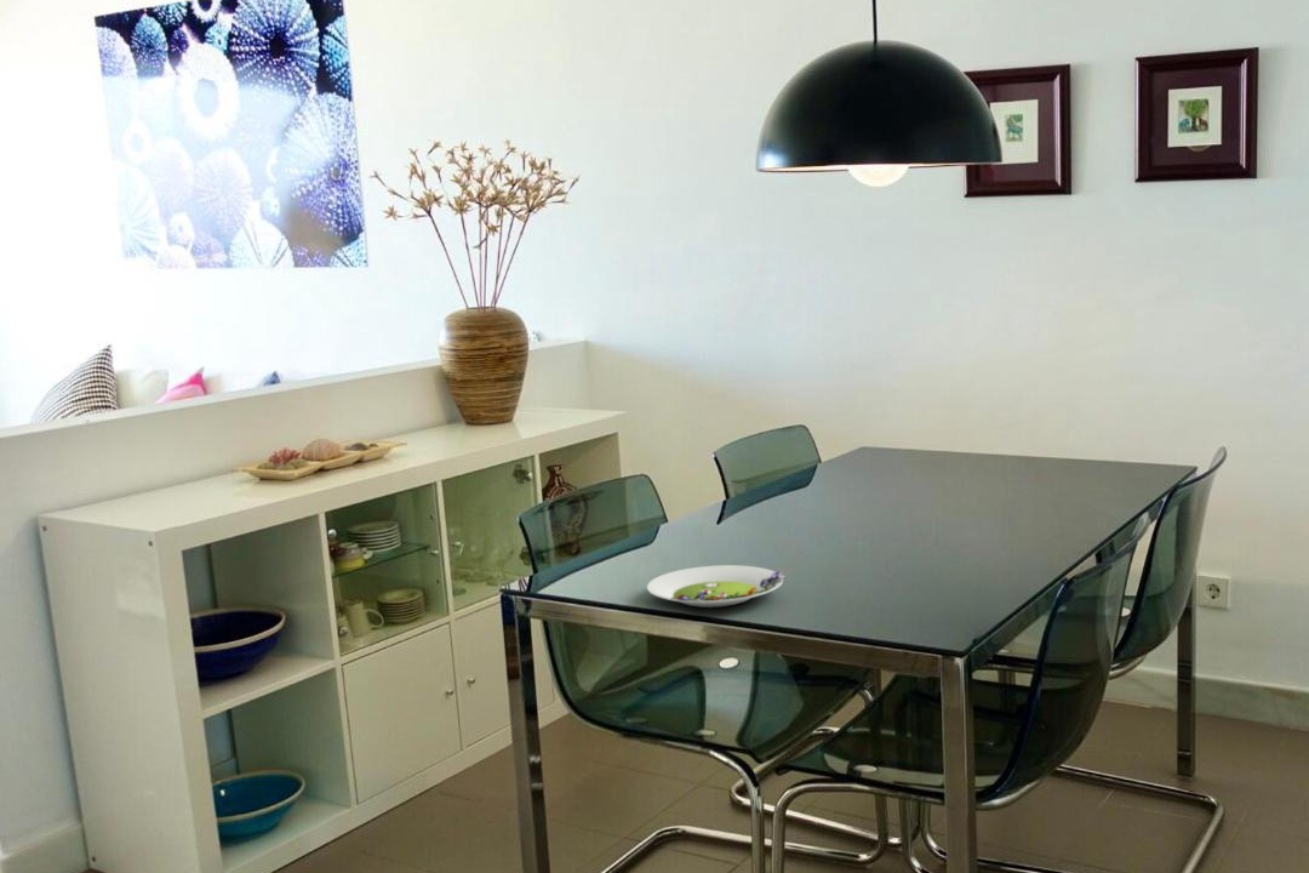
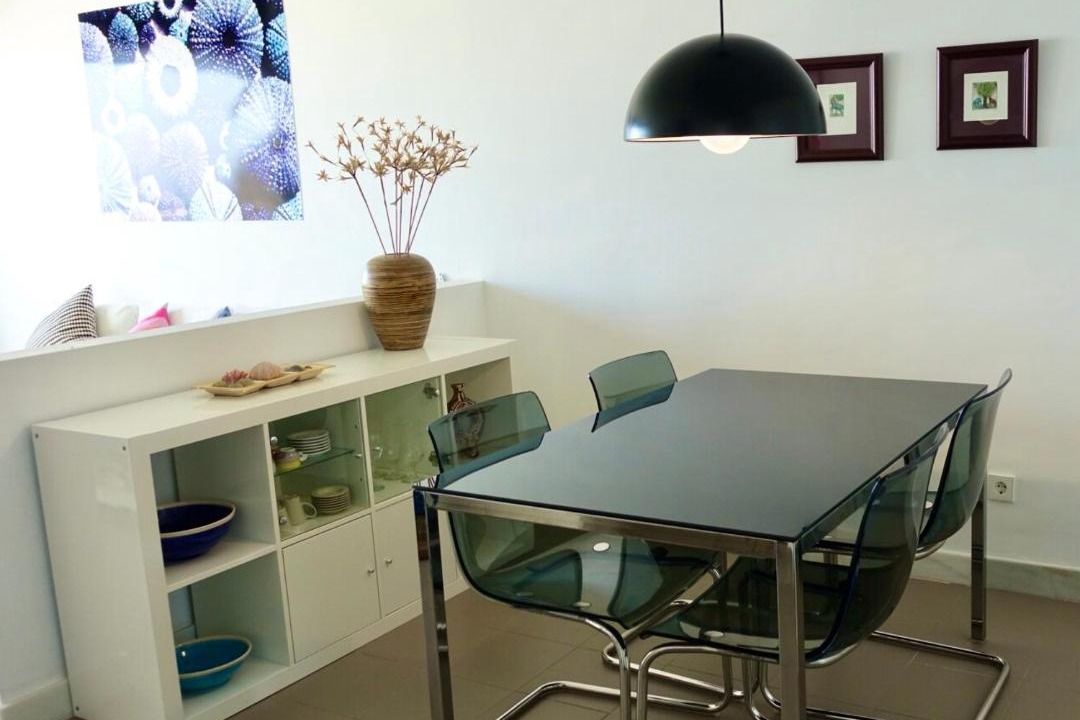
- salad plate (714, 586)
